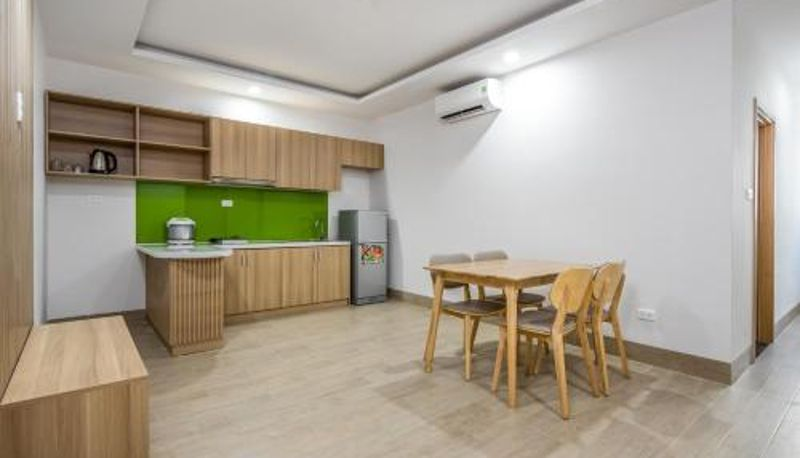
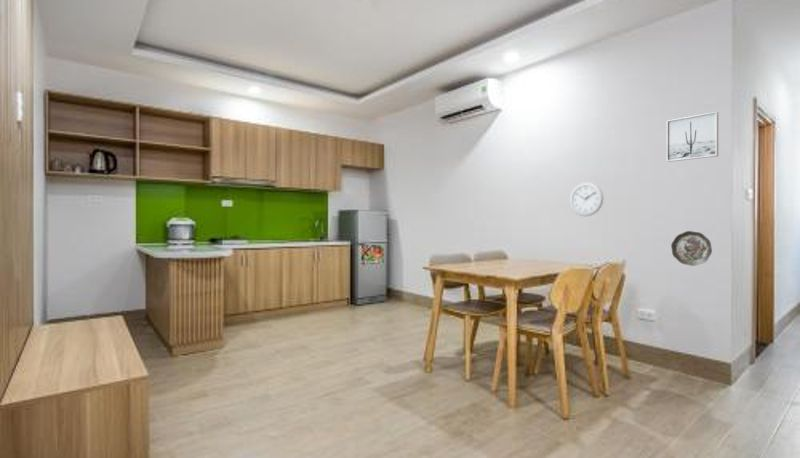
+ wall clock (585, 199)
+ decorative plate (691, 248)
+ wall art (691, 137)
